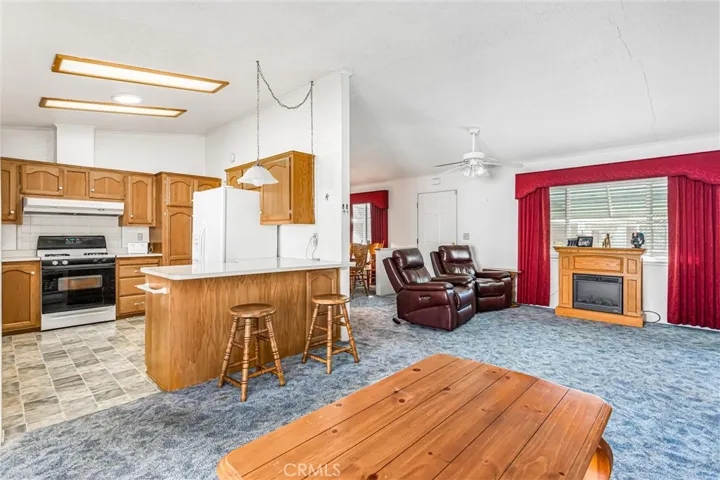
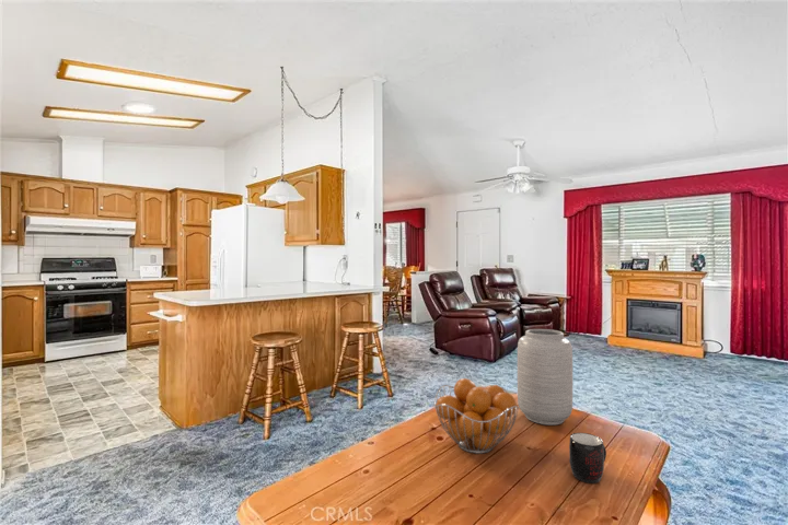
+ vase (544, 374)
+ fruit basket (475, 413)
+ mug (590, 456)
